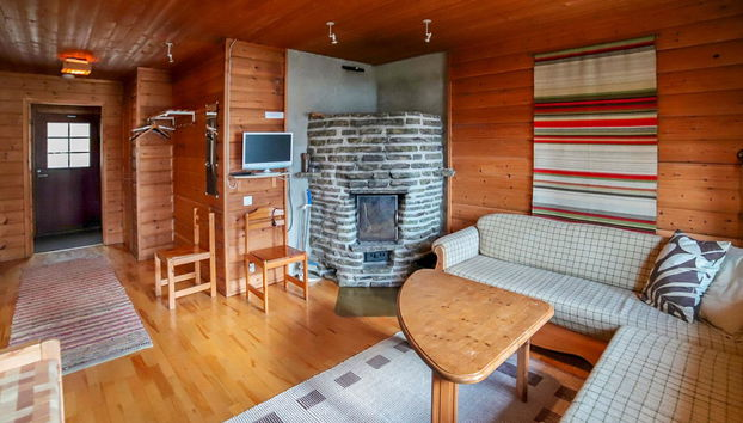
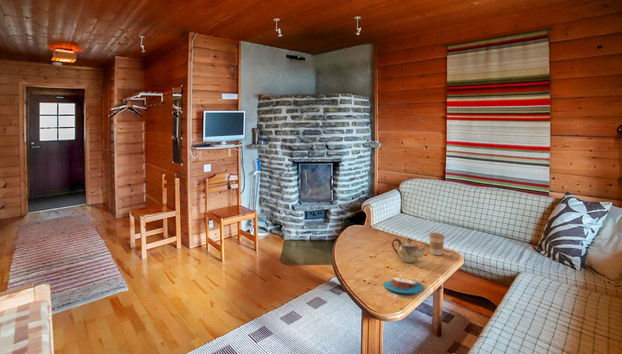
+ candle (403, 279)
+ teapot (410, 249)
+ coffee cup (436, 243)
